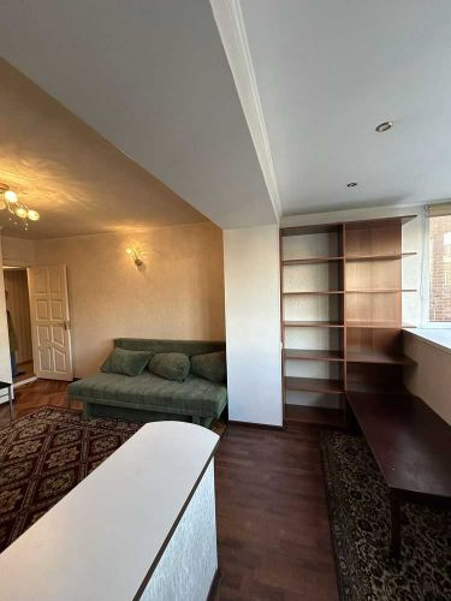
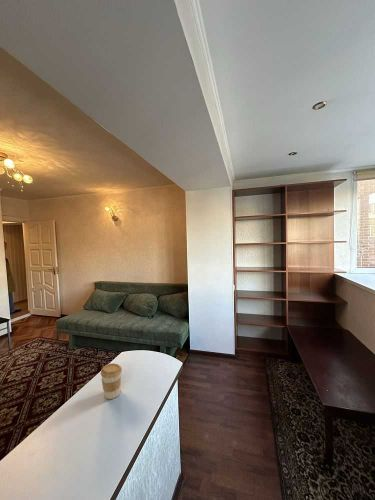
+ coffee cup (111, 380)
